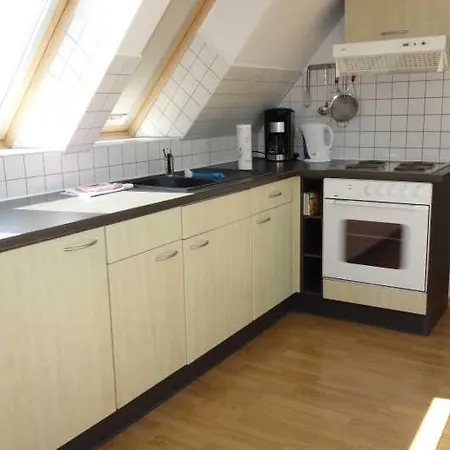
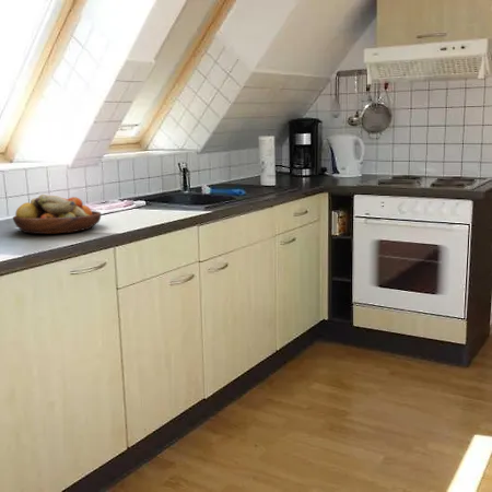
+ fruit bowl (58, 211)
